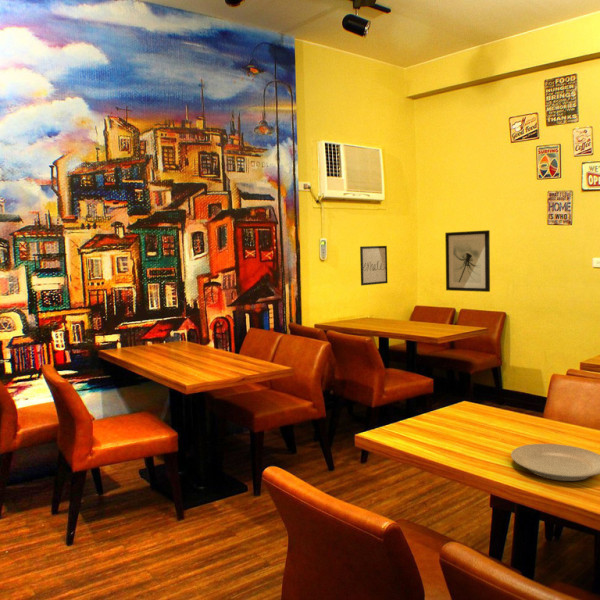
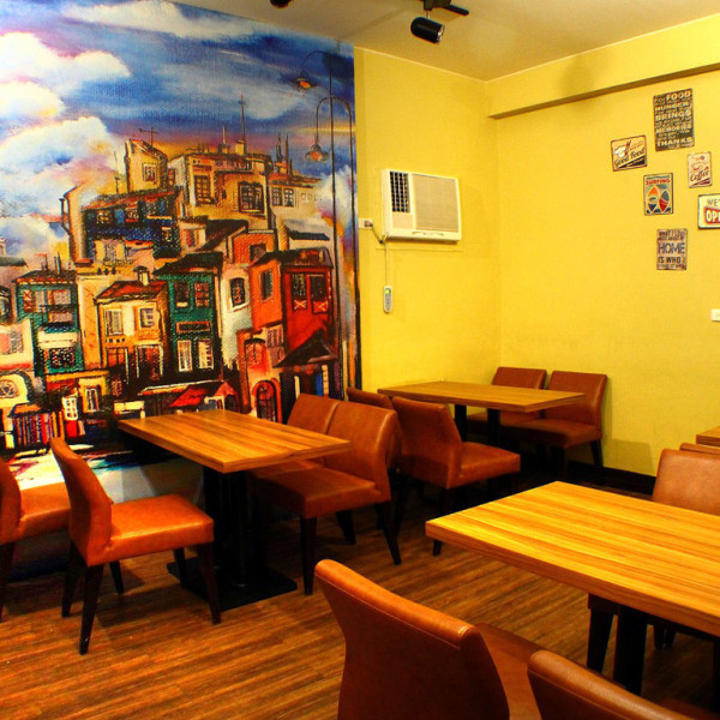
- wall art (467, 261)
- wall art (374, 265)
- plate (558, 463)
